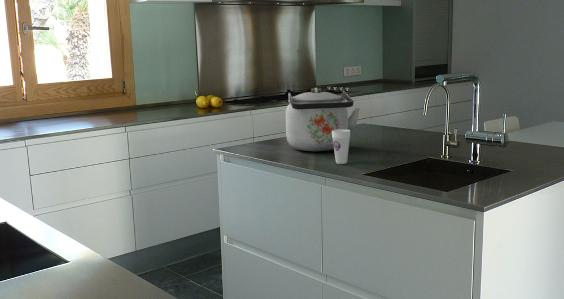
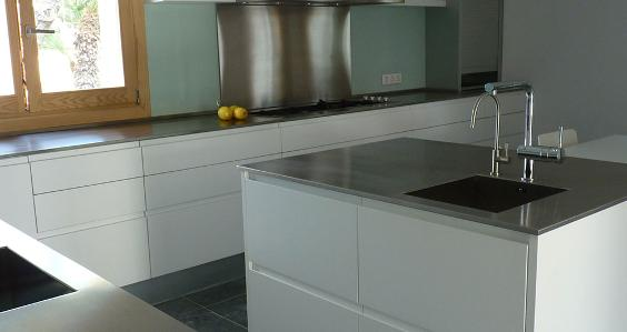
- cup (341, 146)
- kettle (323, 118)
